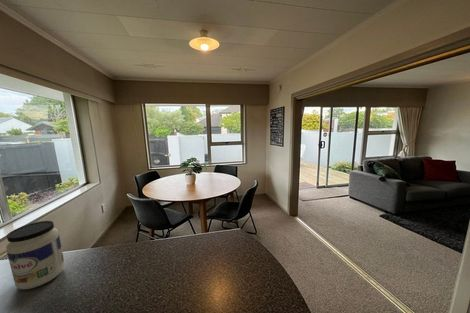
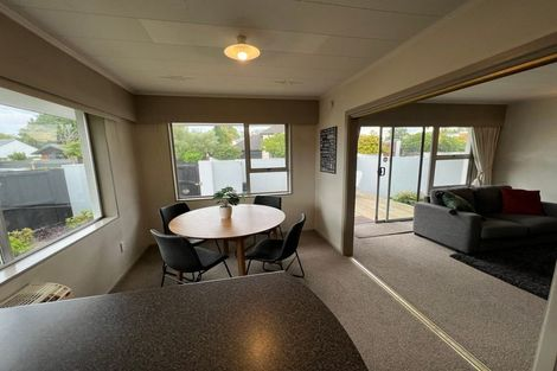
- jar (37, 253)
